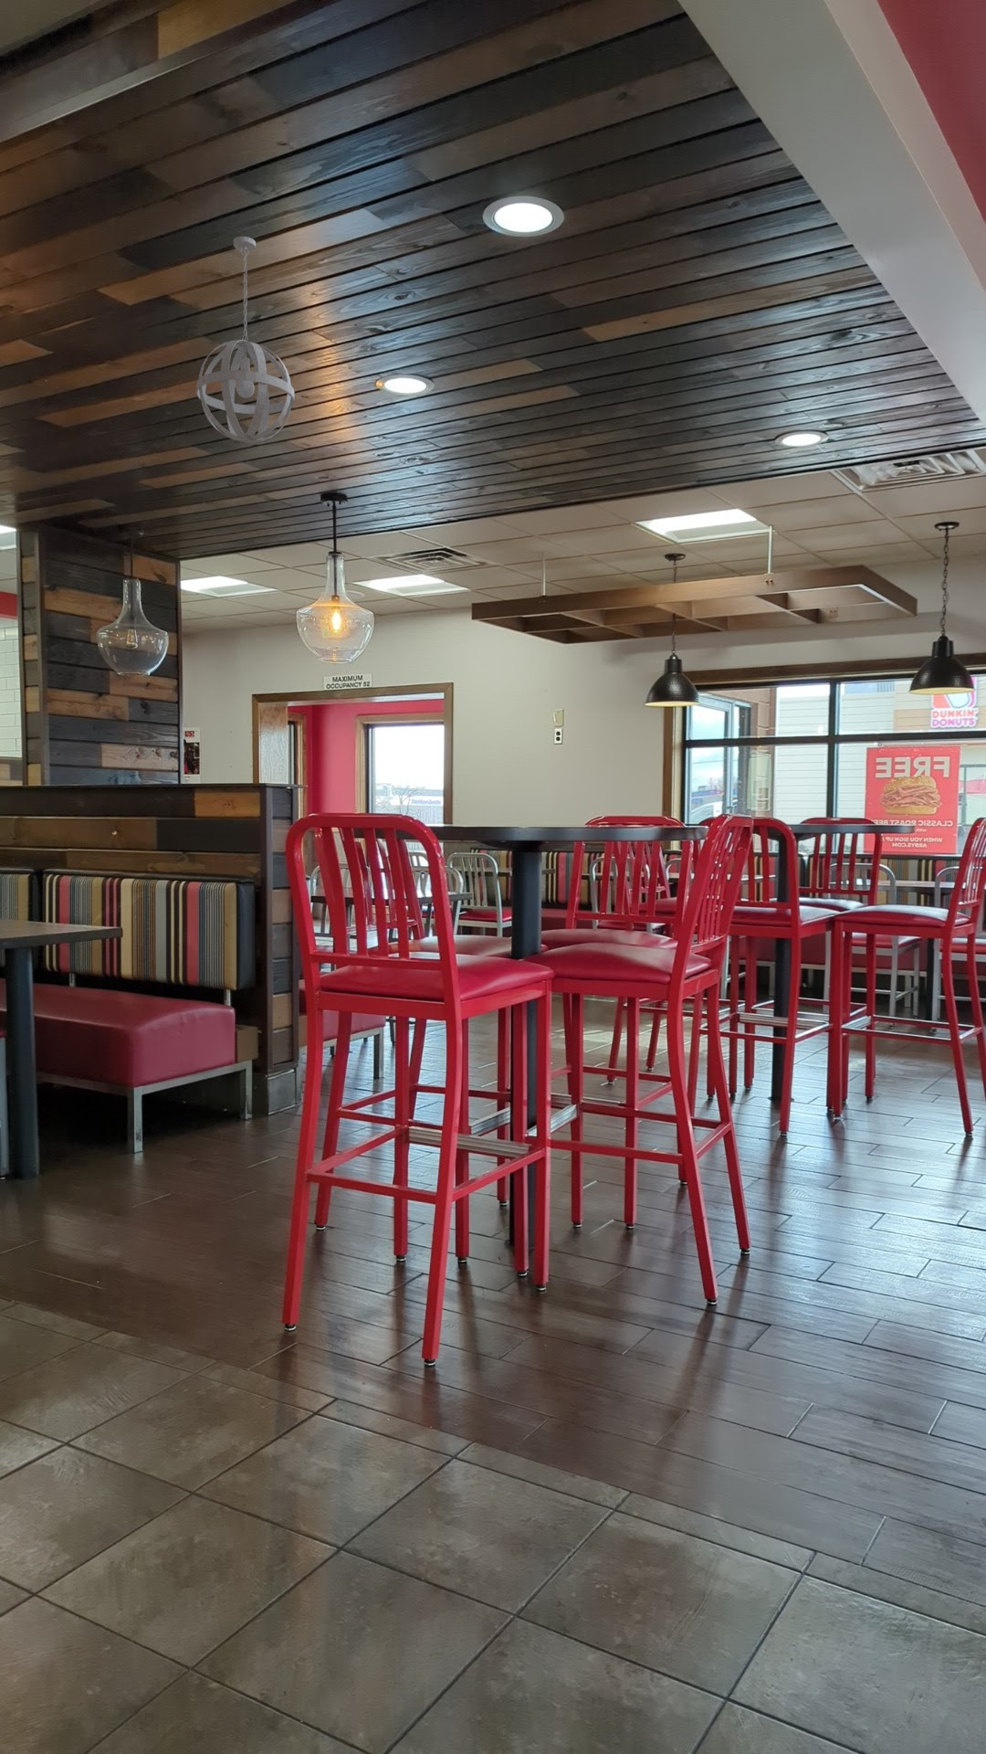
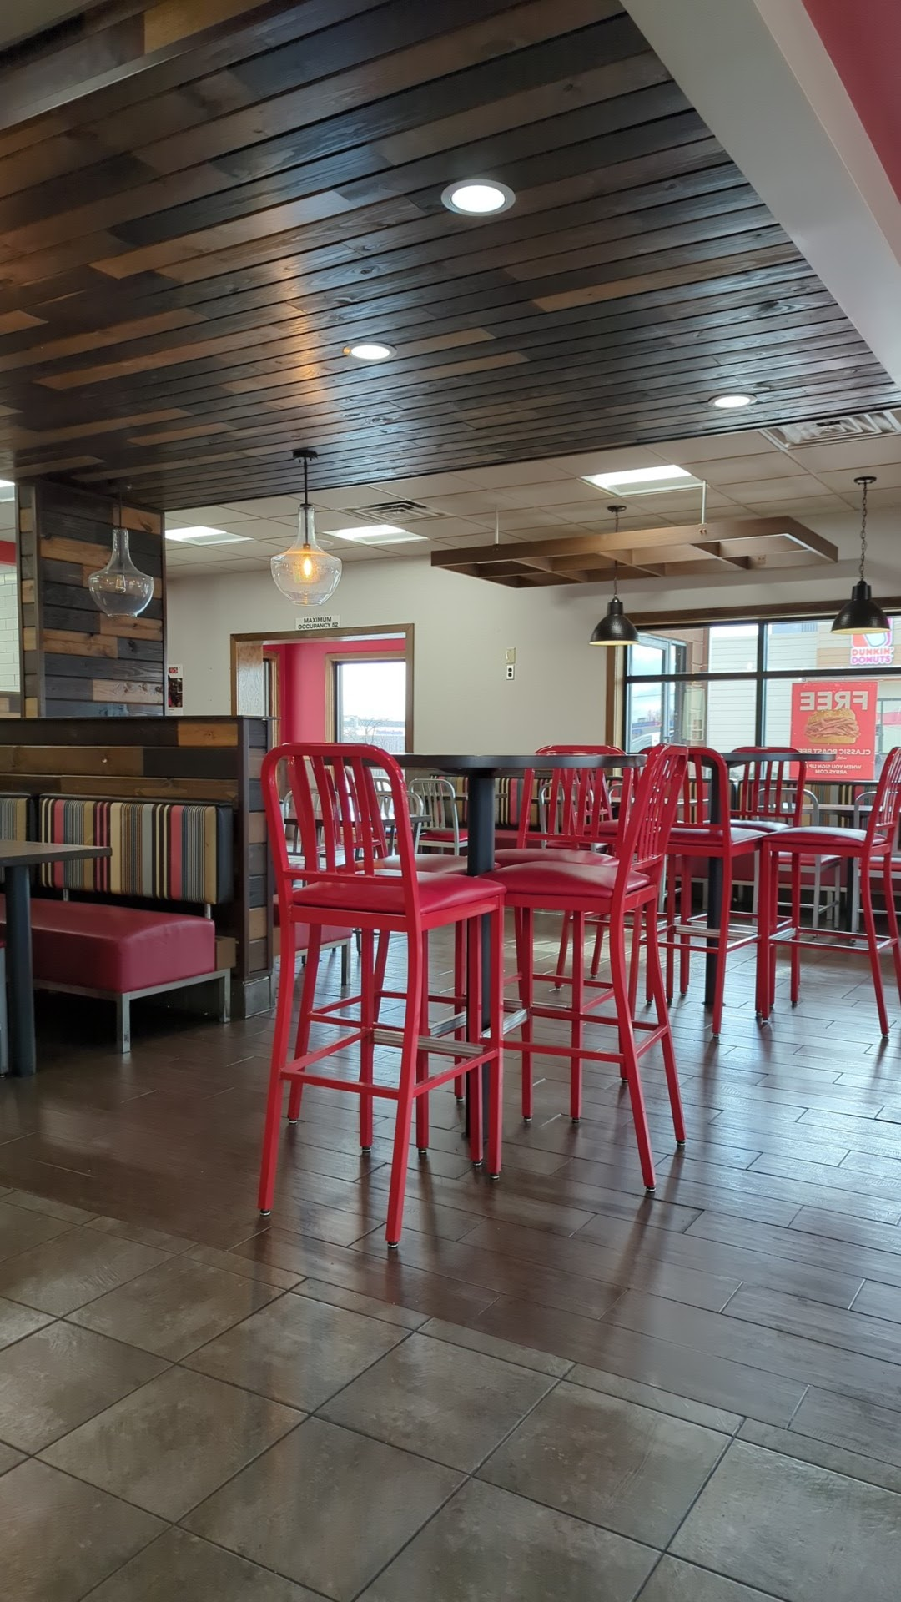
- pendant light (246, 342)
